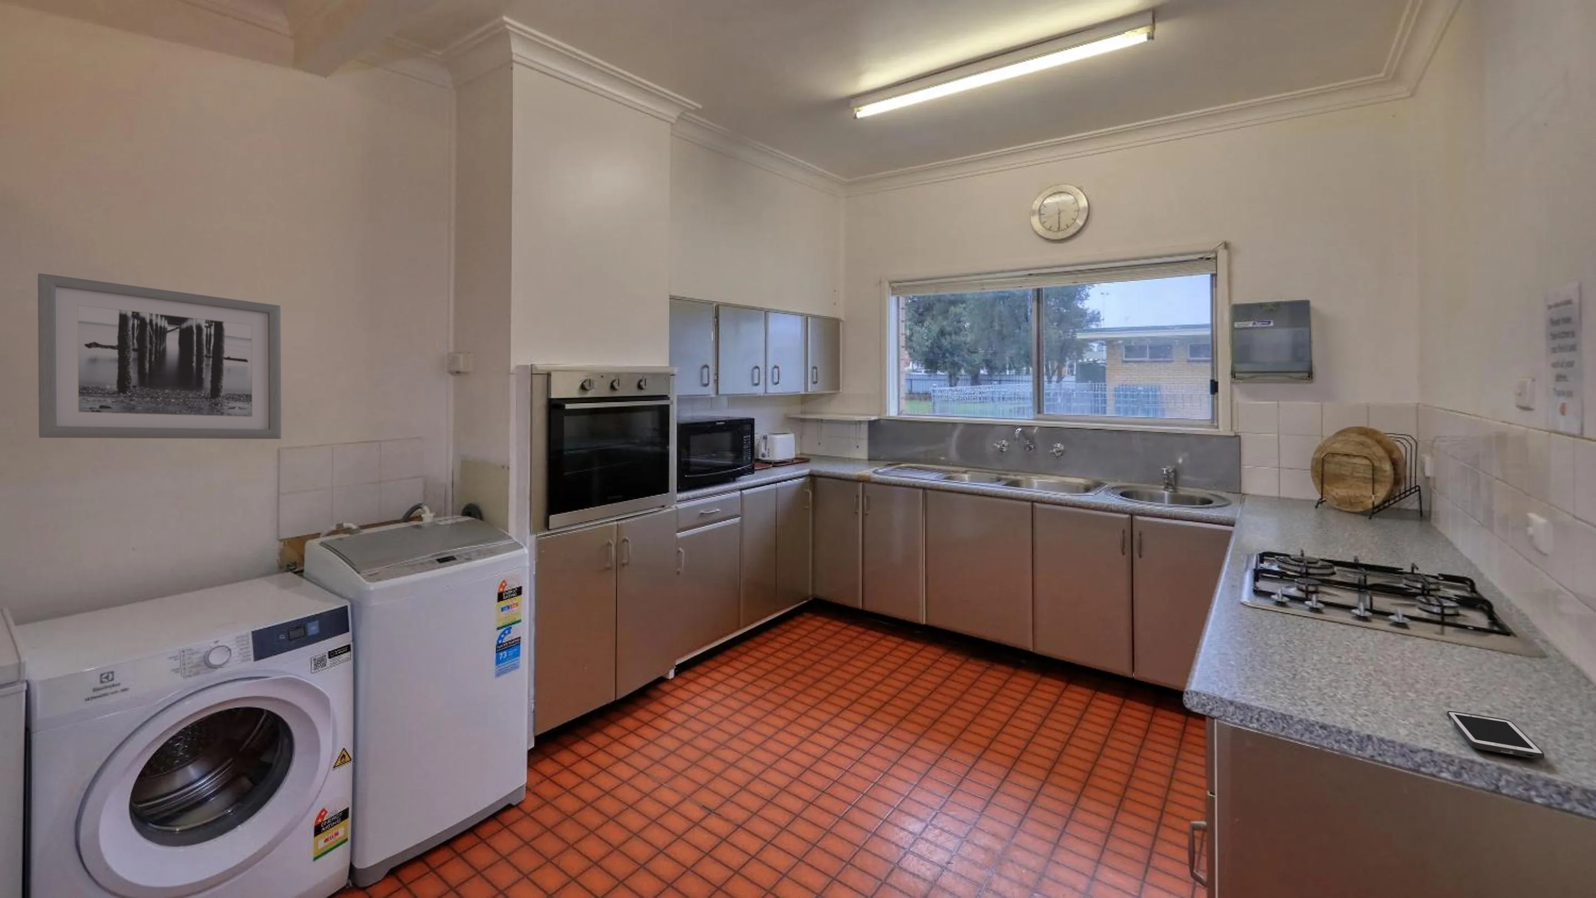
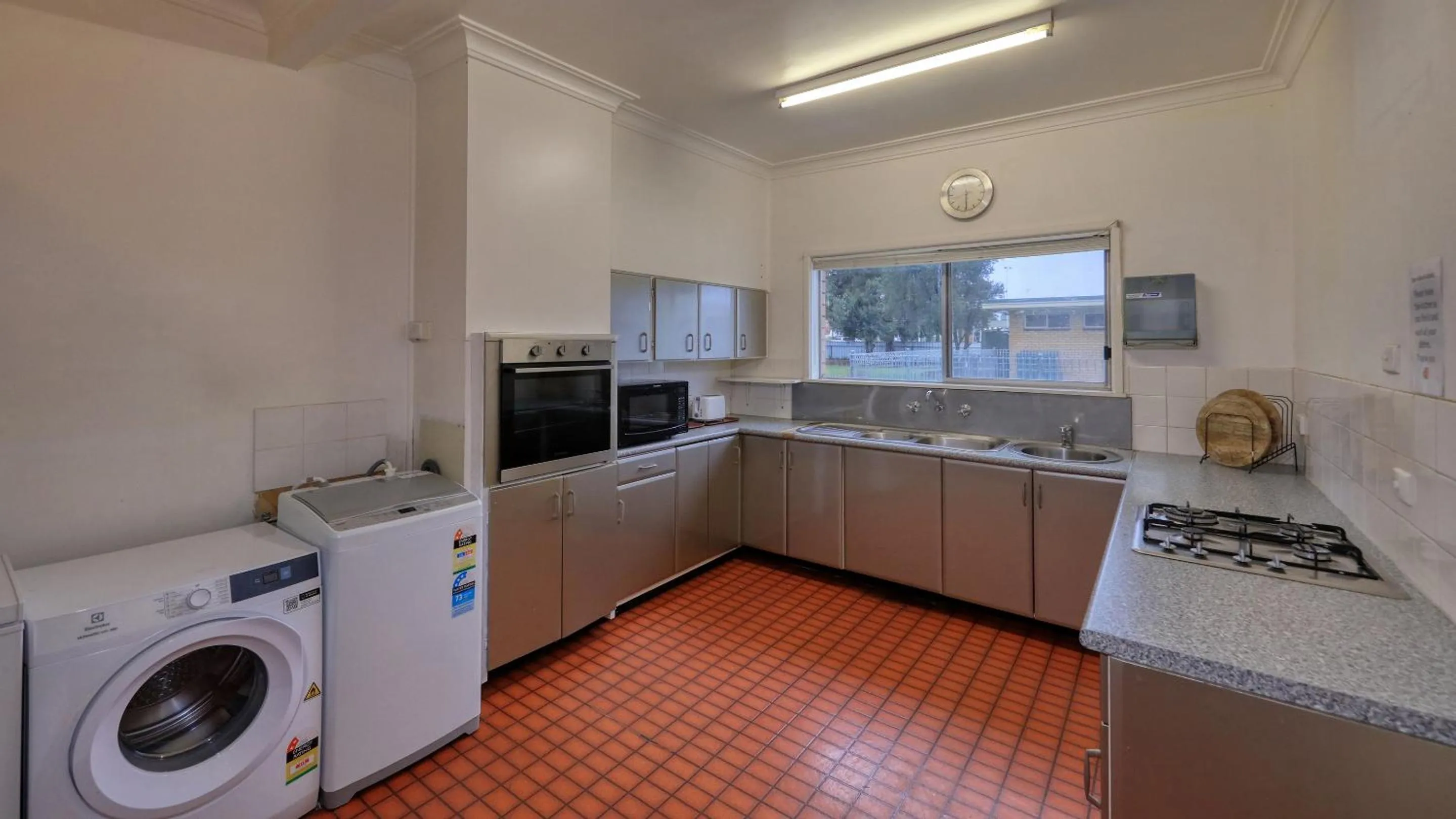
- wall art (172, 365)
- cell phone (1492, 734)
